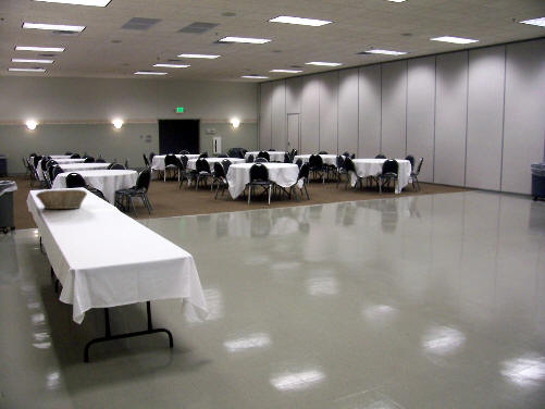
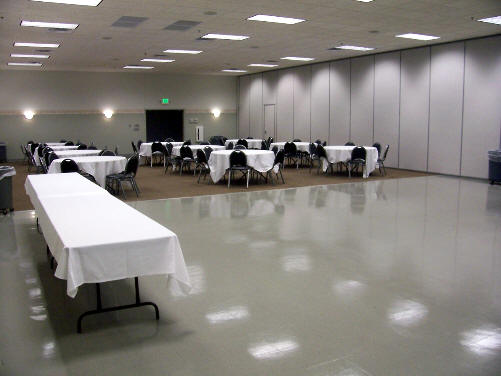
- fruit basket (62, 198)
